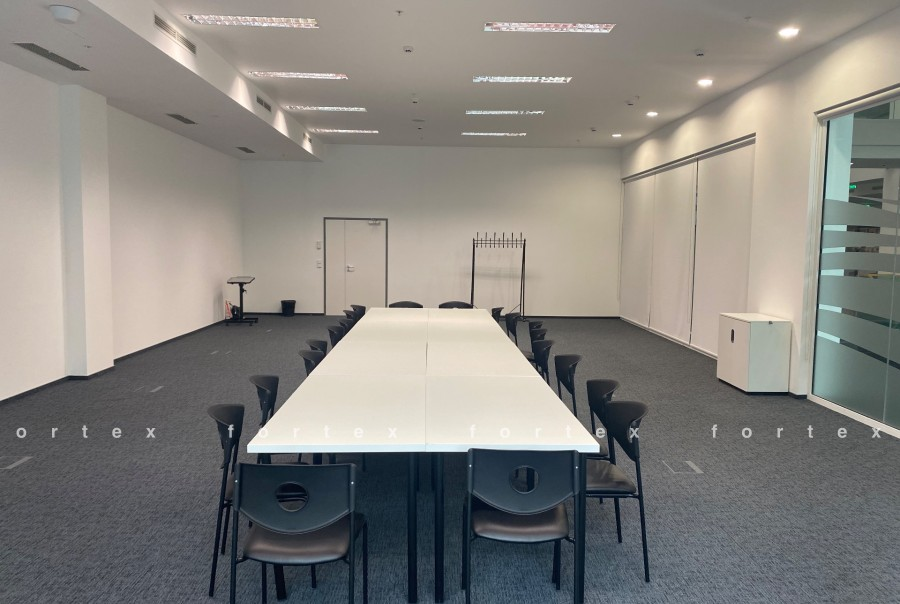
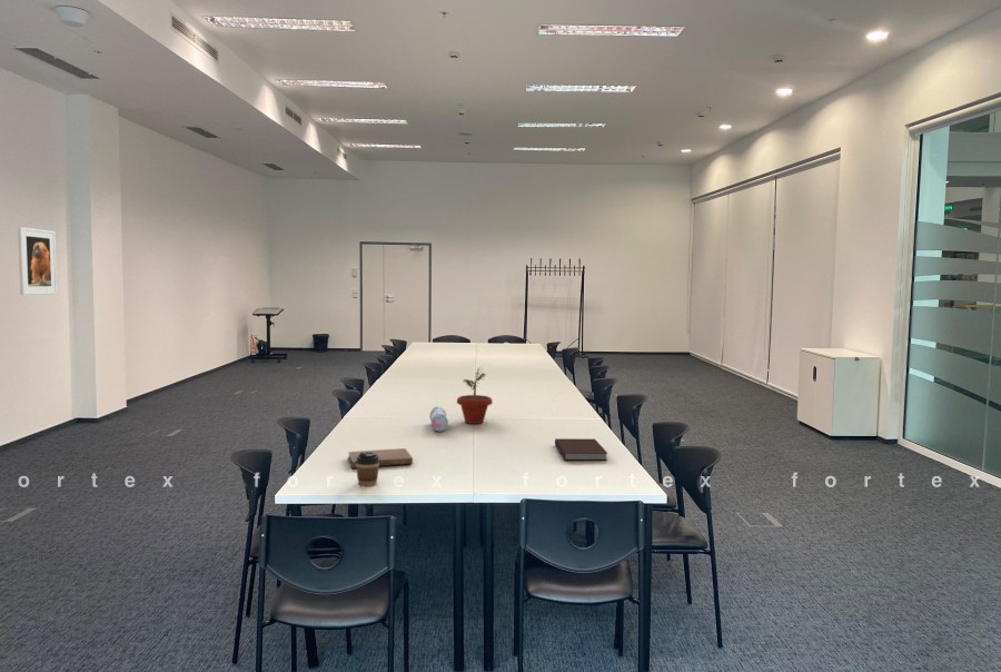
+ coffee cup (367, 467)
+ potted plant (474, 394)
+ notebook (579, 448)
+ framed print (38, 261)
+ pencil case (438, 418)
+ notebook (379, 457)
